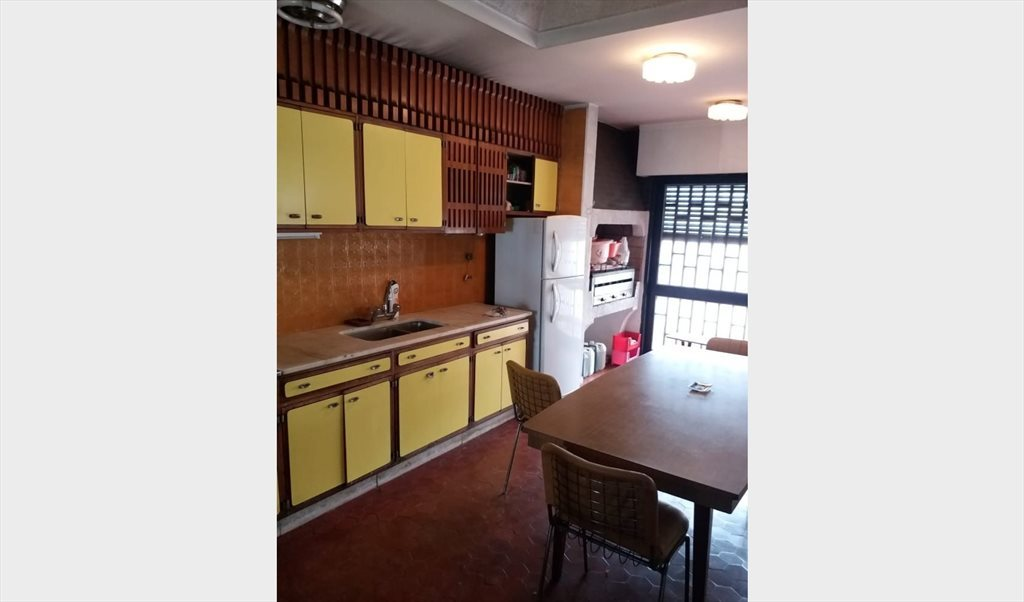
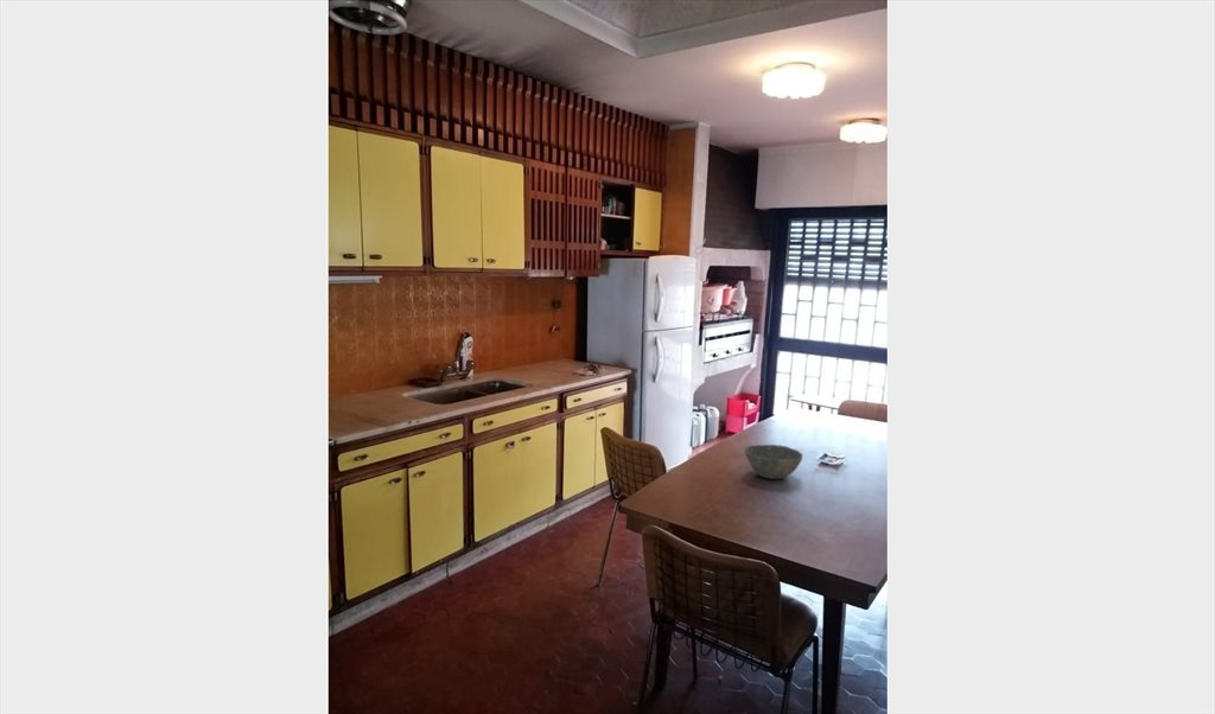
+ bowl (772, 464)
